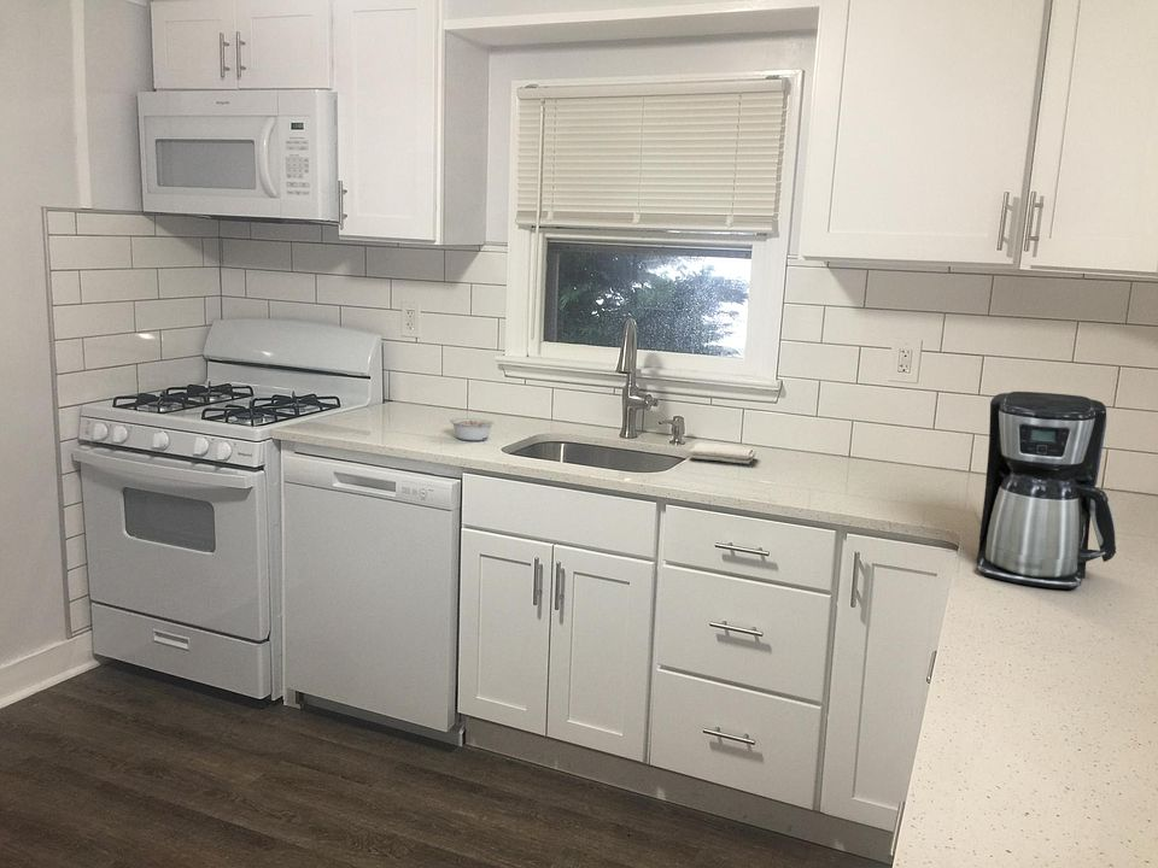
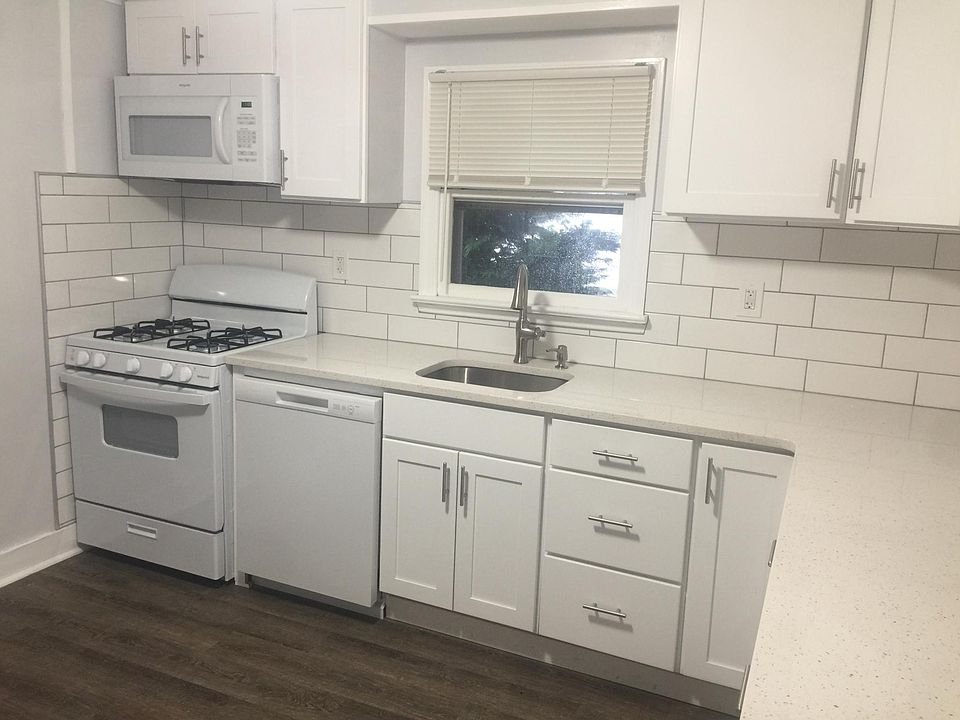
- coffee maker (1054, 483)
- washcloth (721, 452)
- legume (473, 428)
